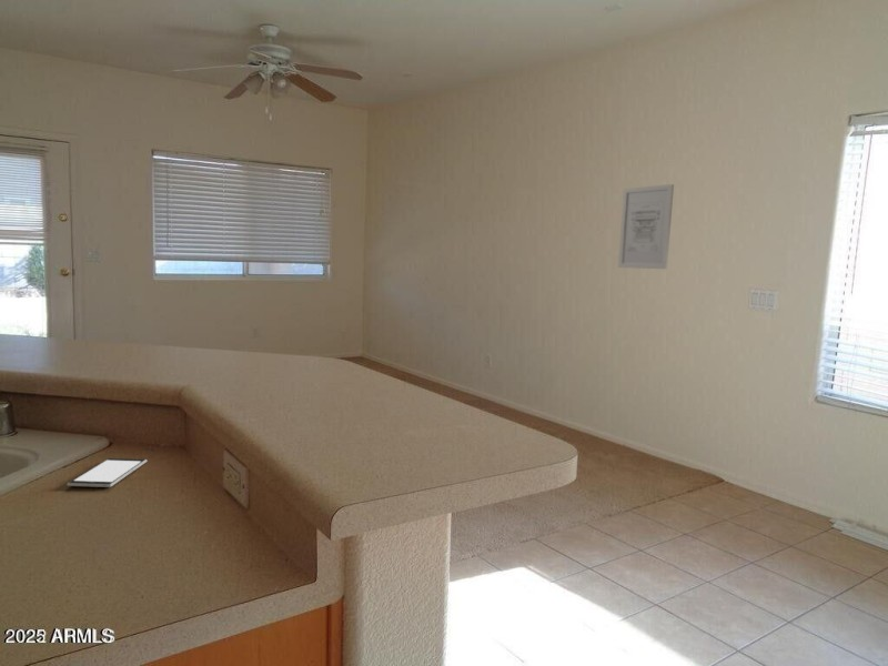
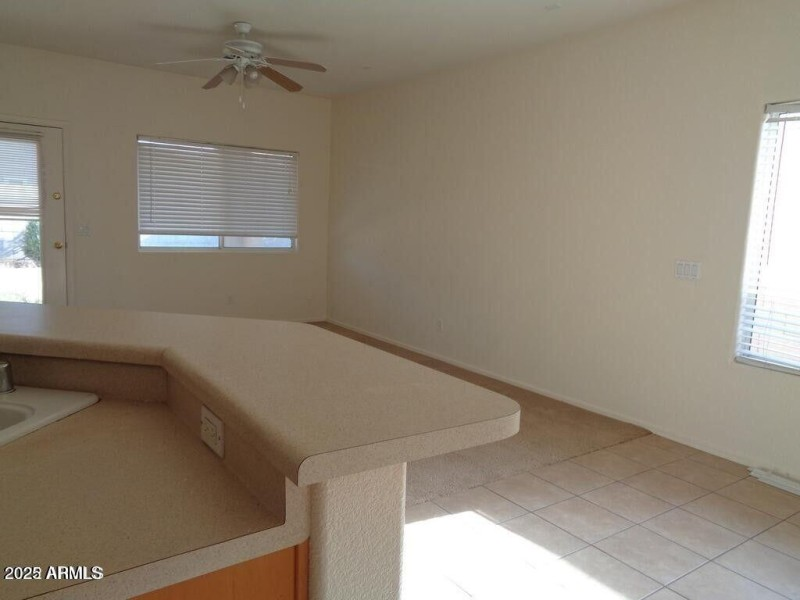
- wall art (644, 228)
- smartphone (109, 472)
